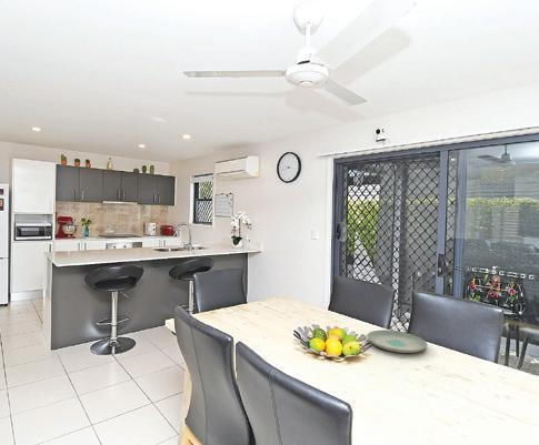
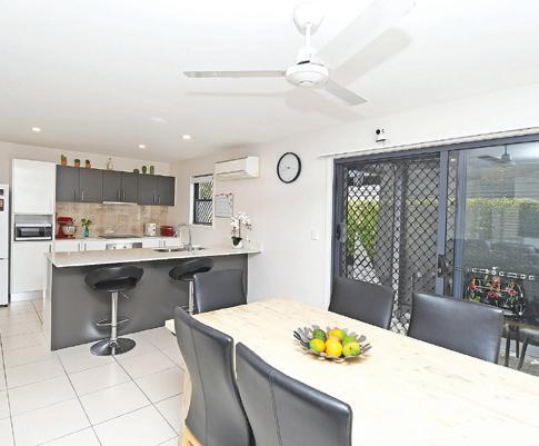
- plate (396, 341)
